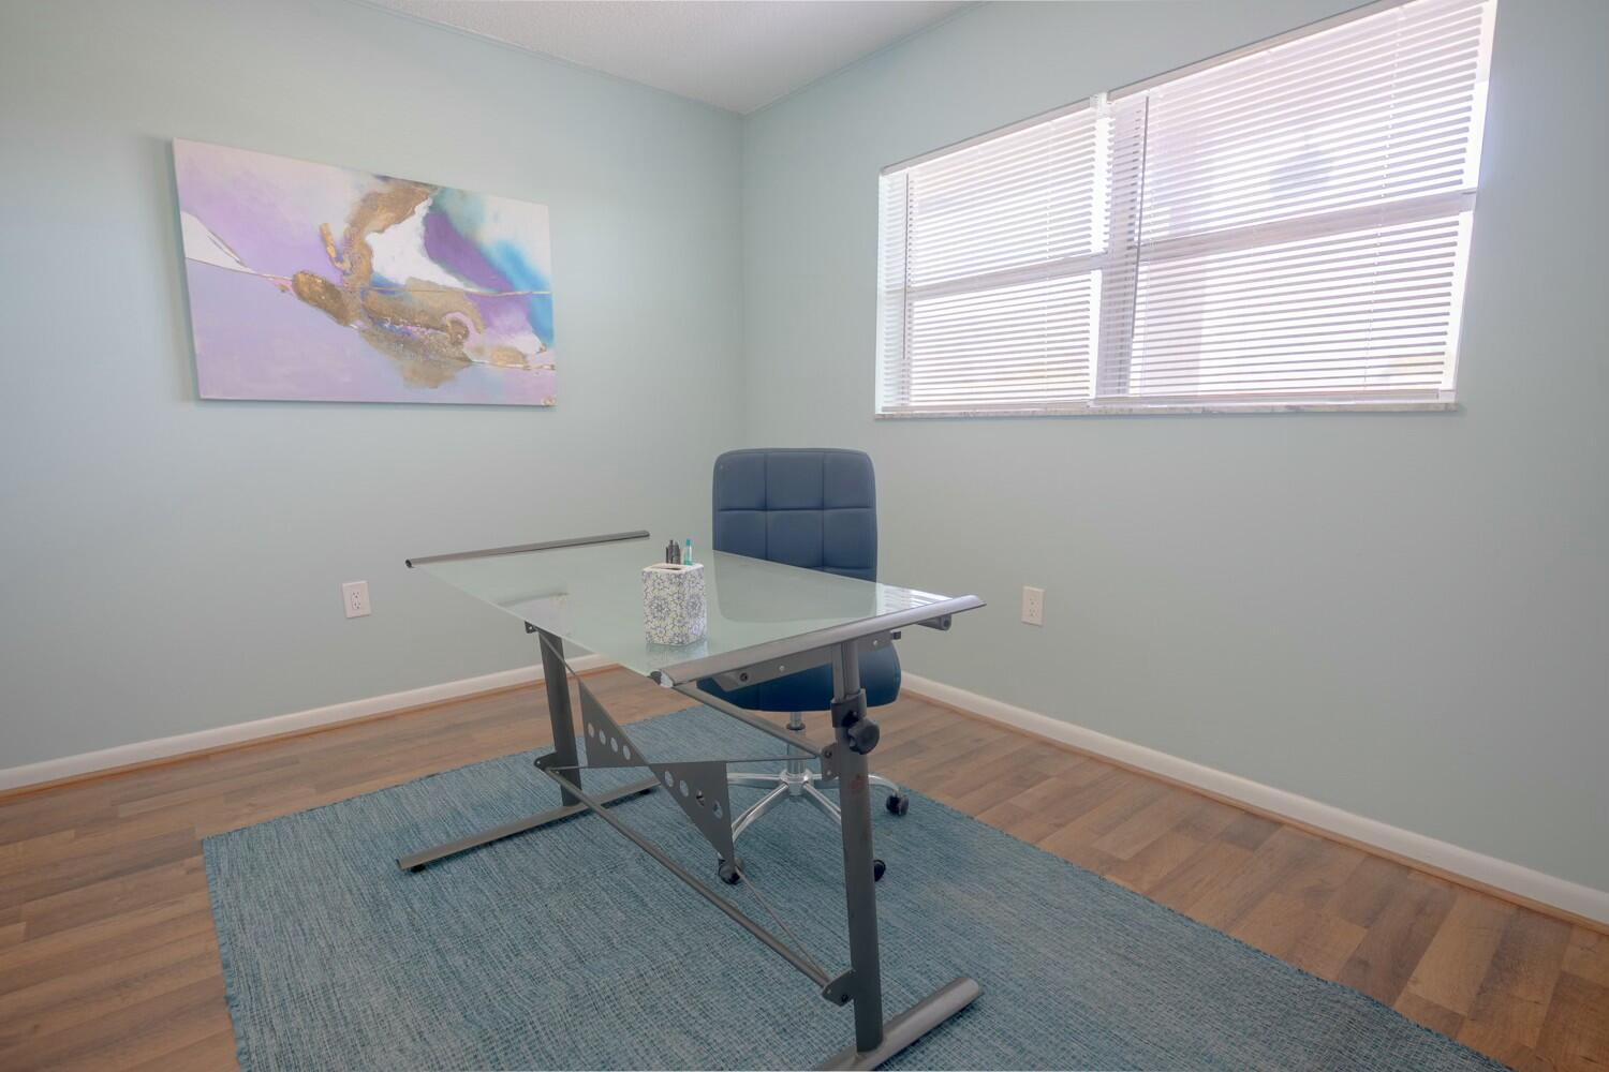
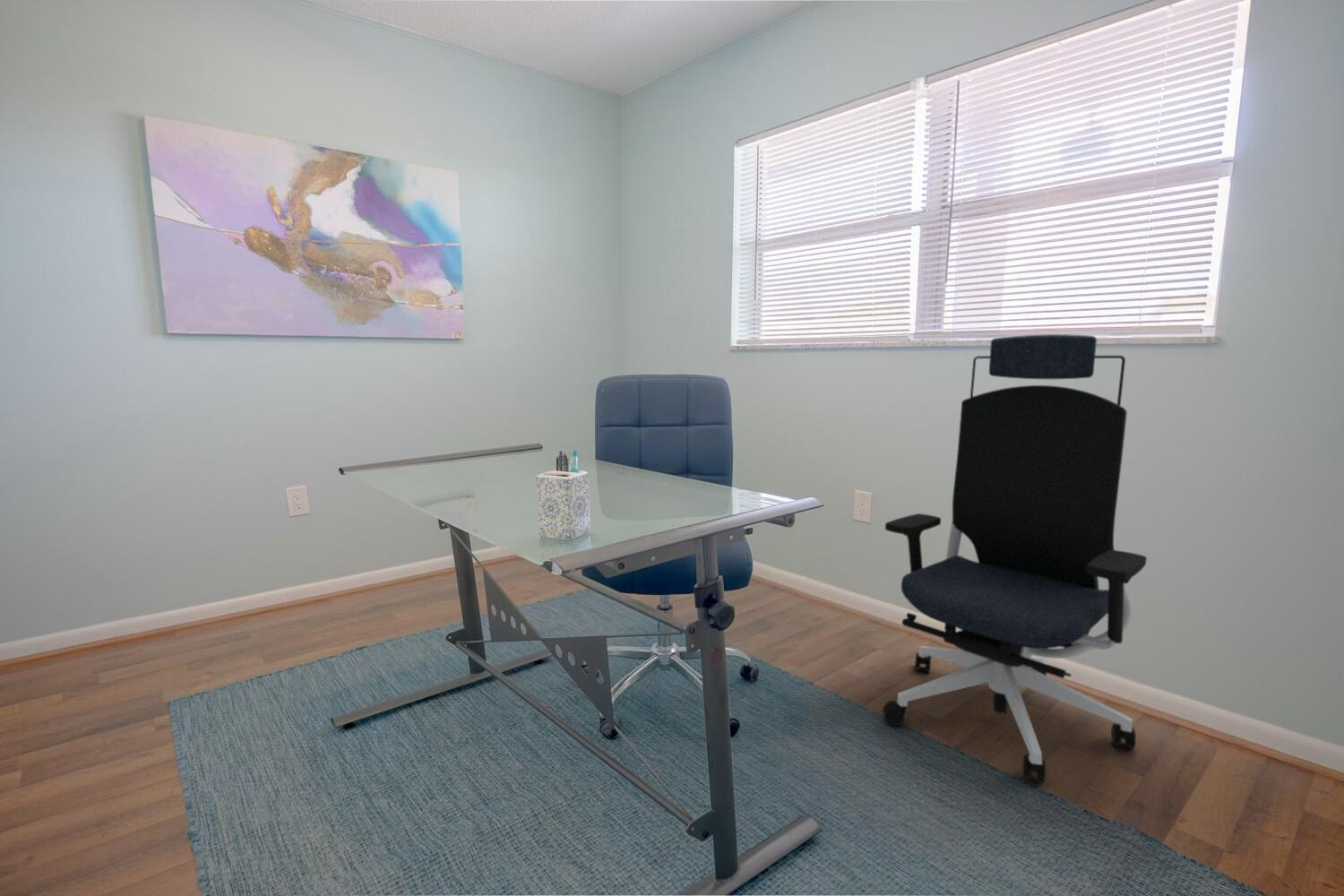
+ office chair (1014, 530)
